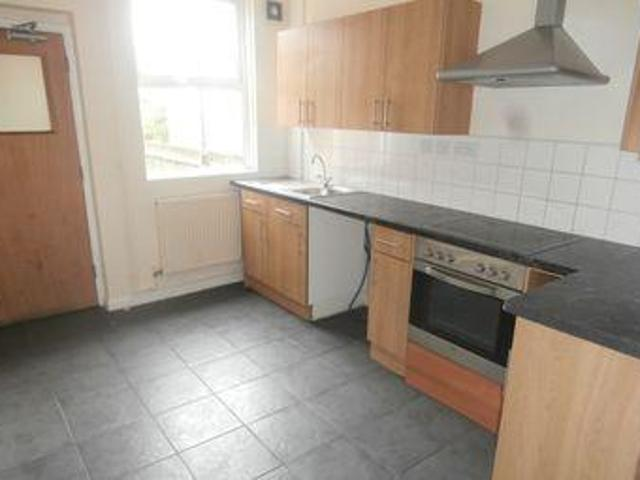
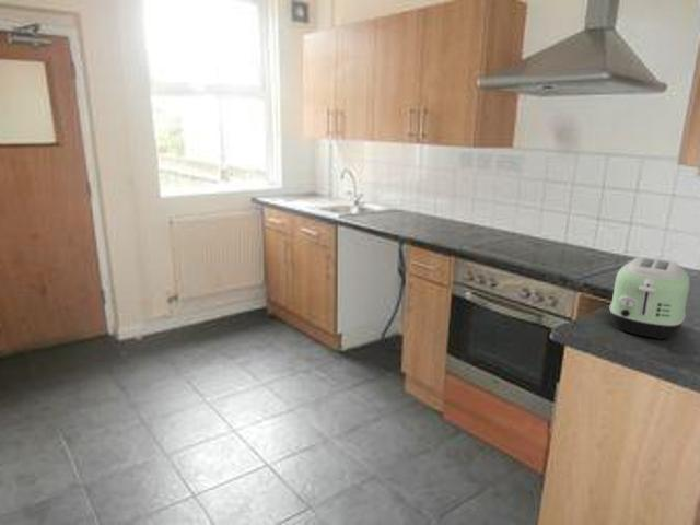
+ toaster (649, 295)
